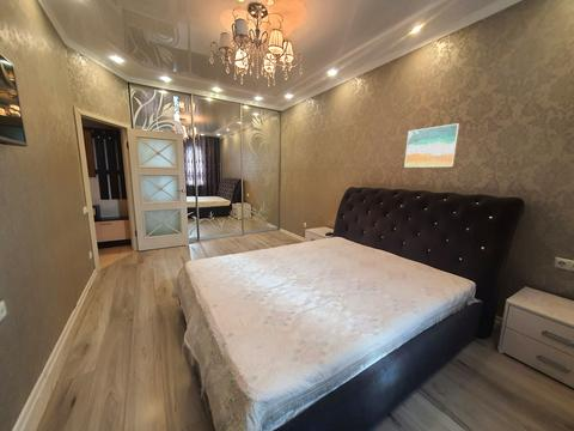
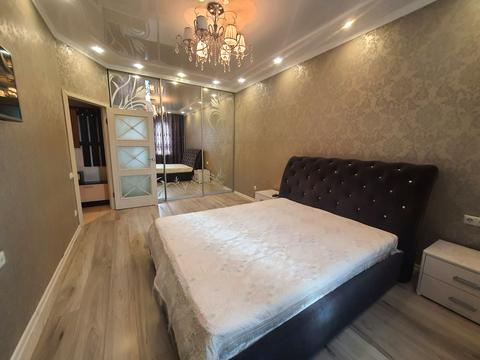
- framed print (429, 147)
